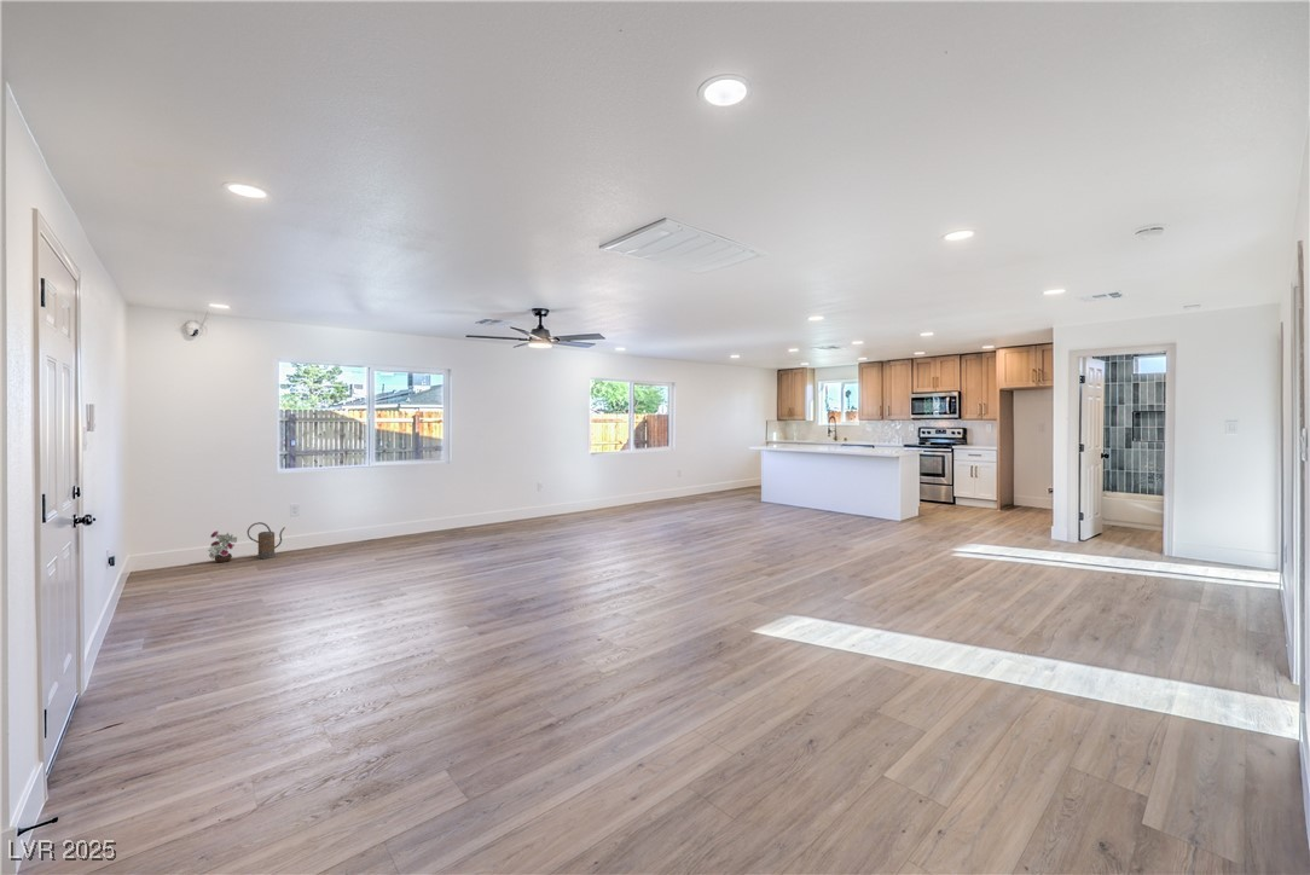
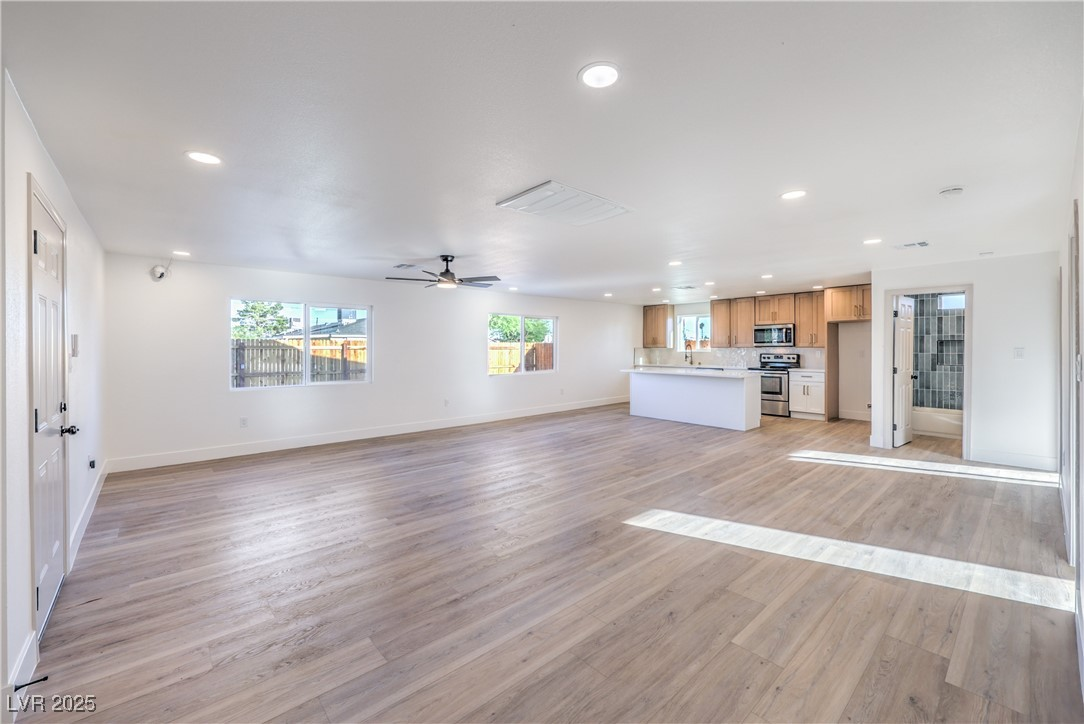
- decorative plant (222, 545)
- watering can (266, 539)
